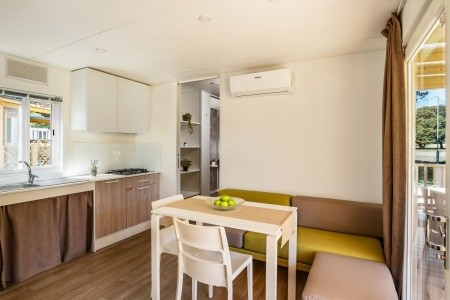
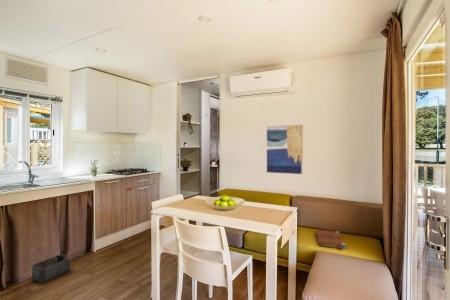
+ wall art (284, 149)
+ book (329, 238)
+ storage bin (51, 267)
